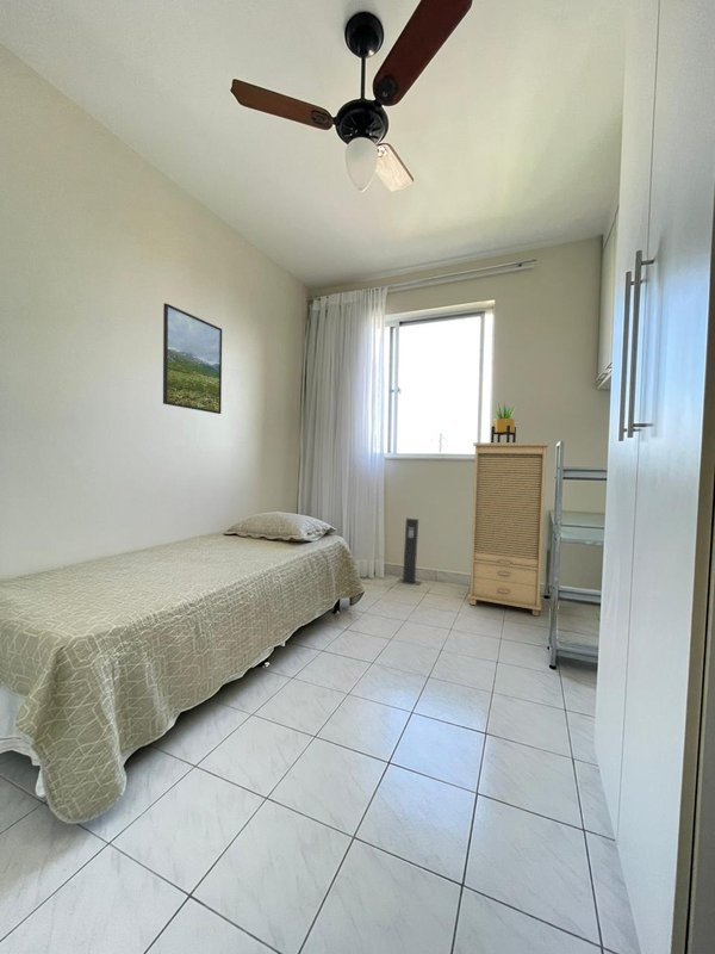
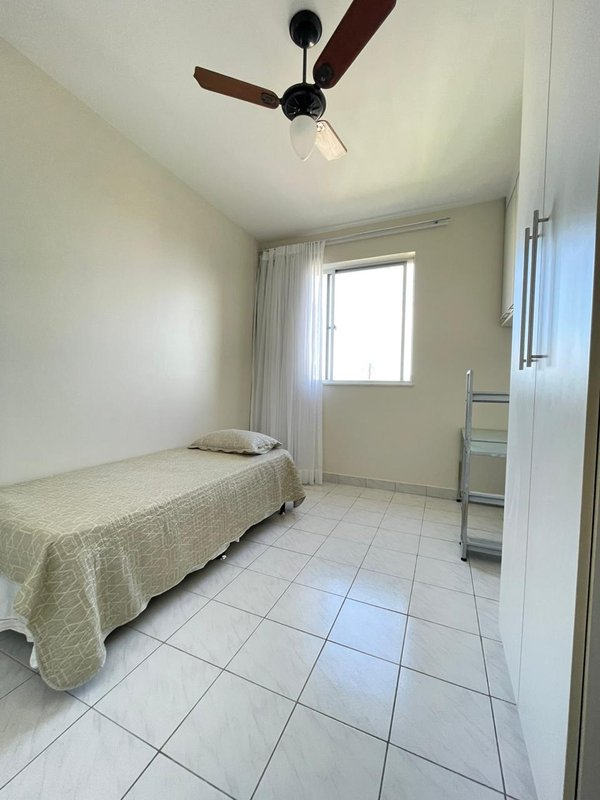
- speaker (410, 551)
- cabinet (508, 522)
- potted plant (503, 422)
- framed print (194, 363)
